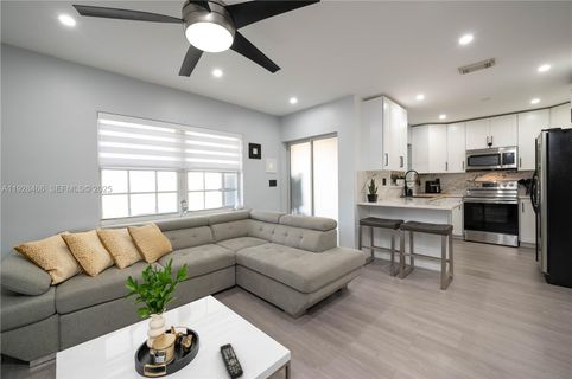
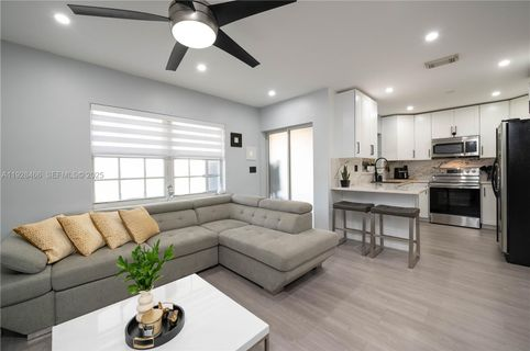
- remote control (230, 360)
